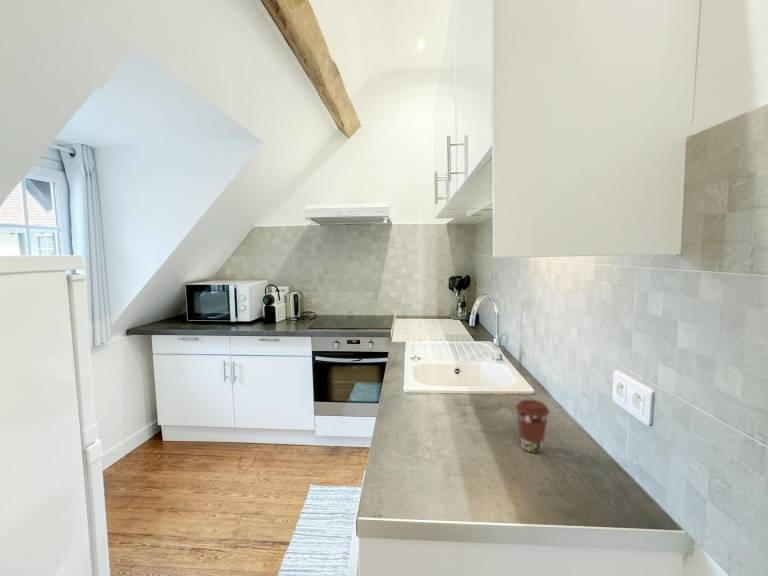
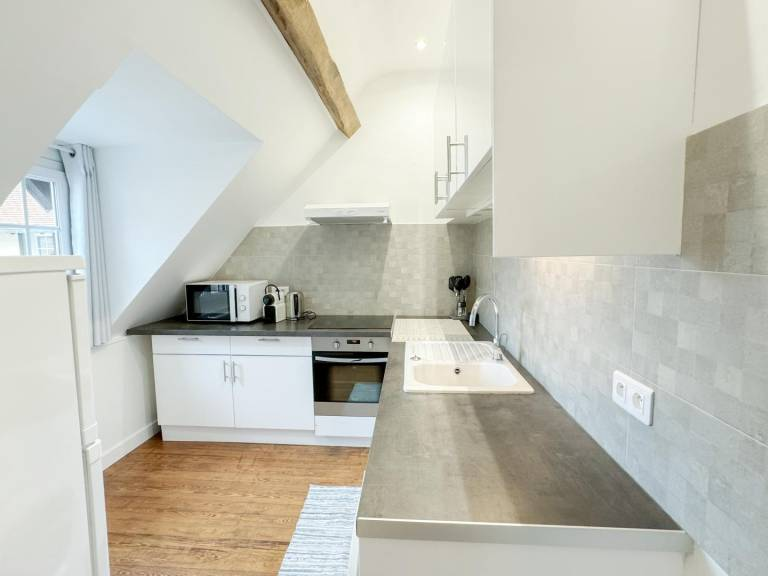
- coffee cup (531, 425)
